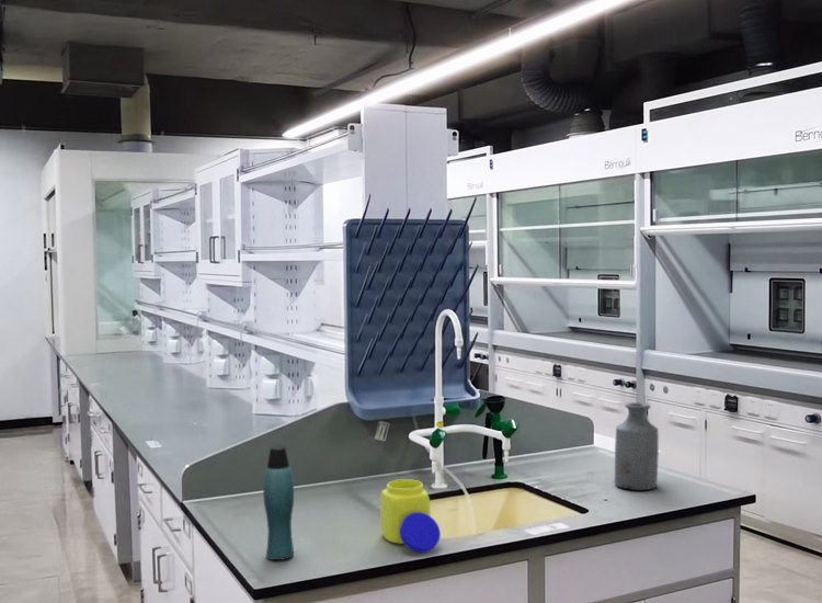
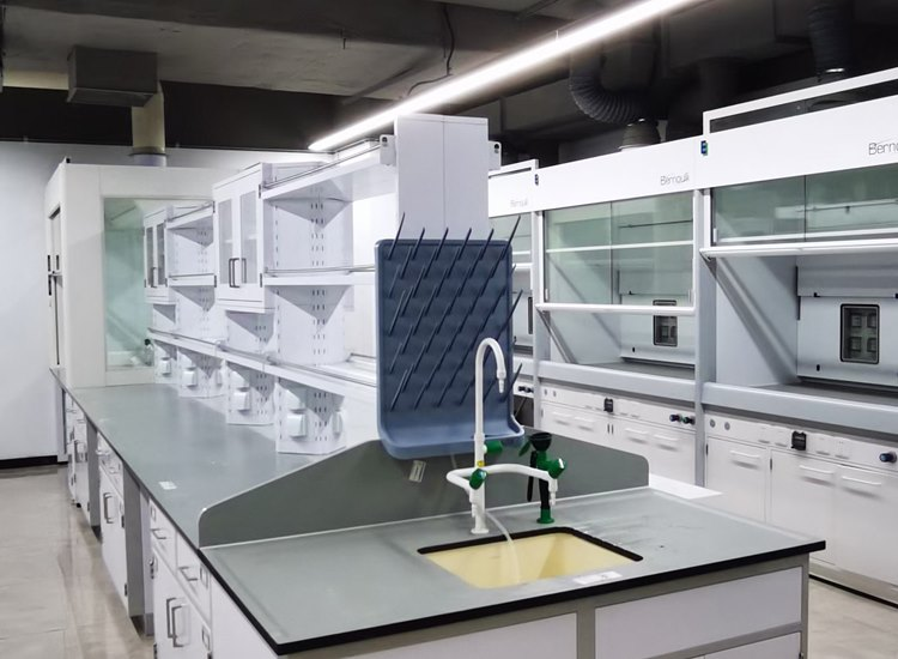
- bottle (278, 501)
- jar (411, 514)
- bottle (636, 444)
